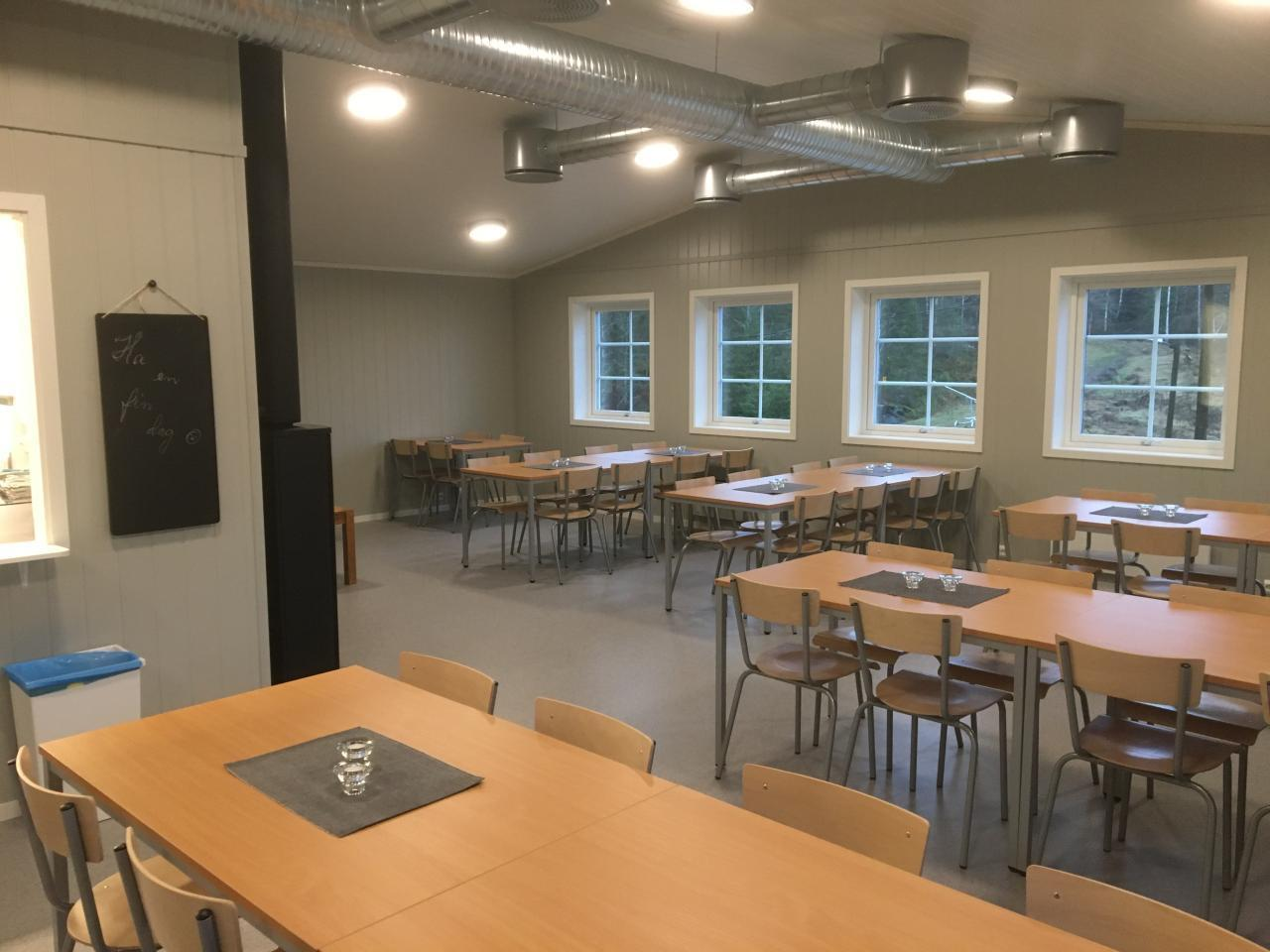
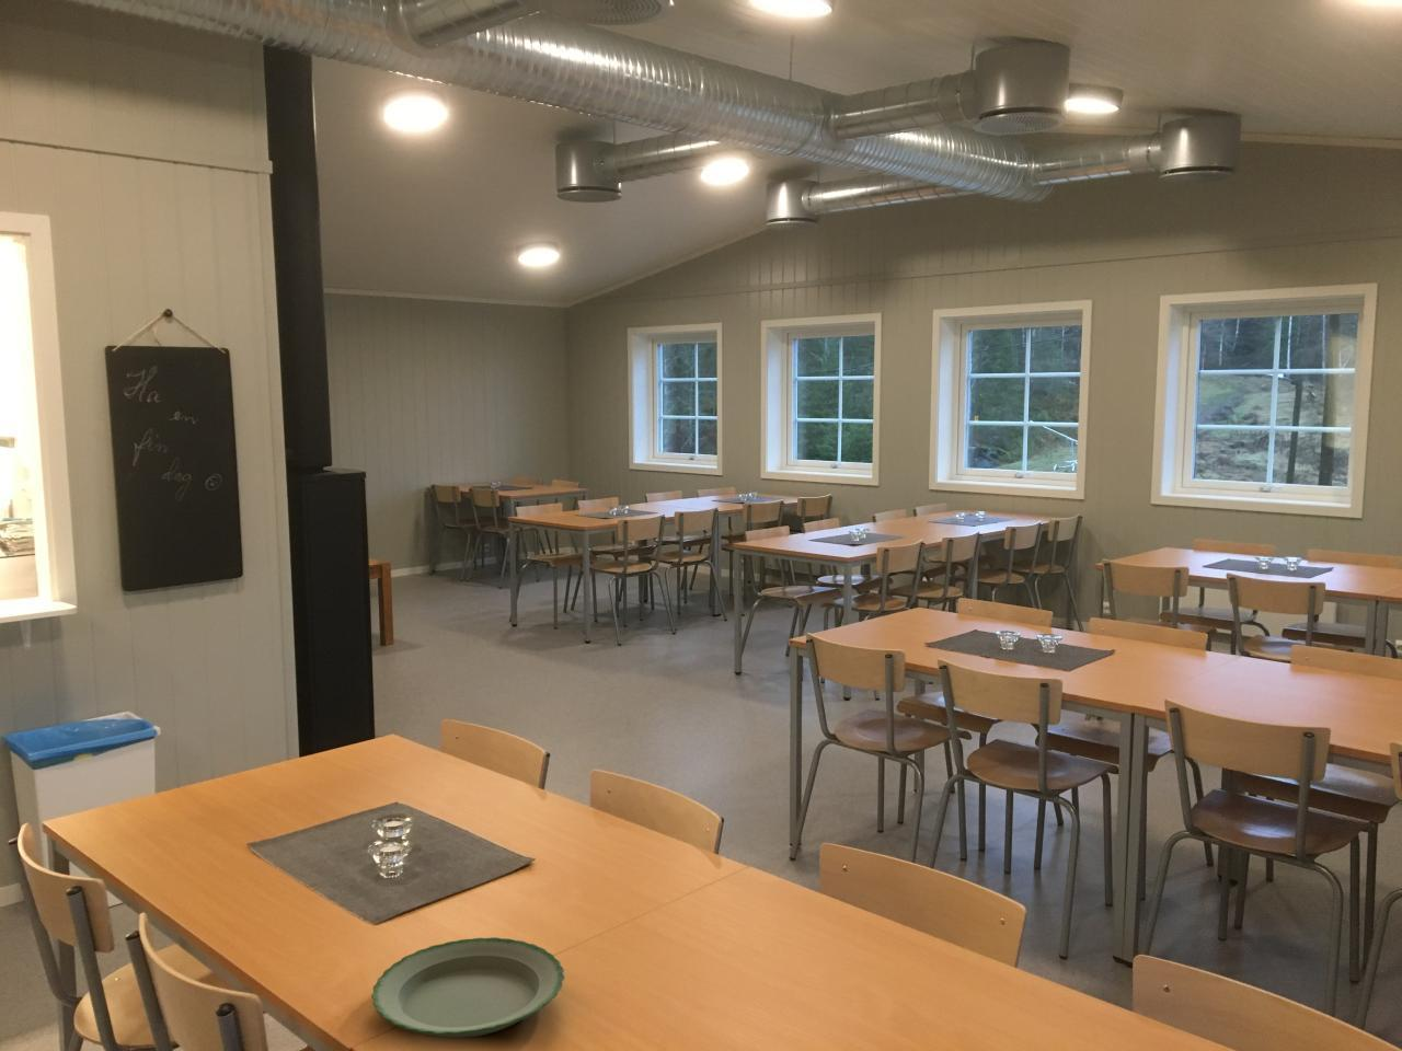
+ plate (470, 990)
